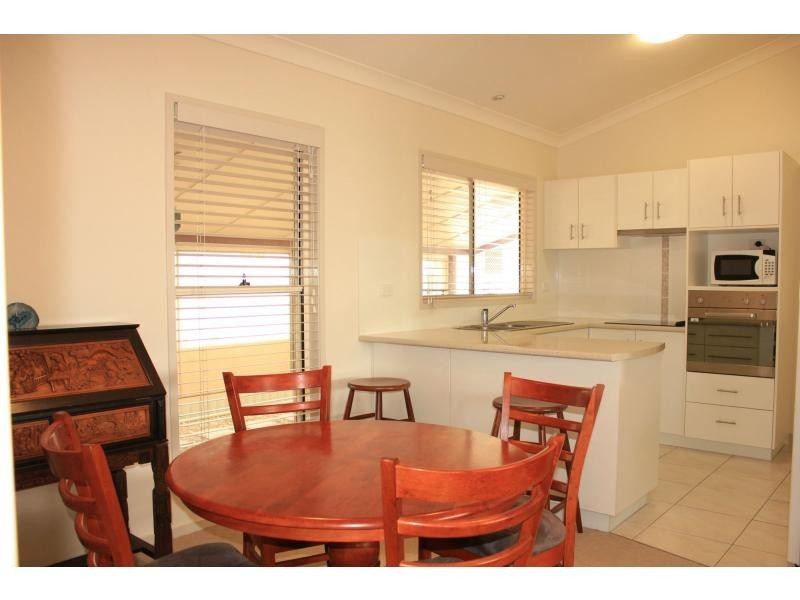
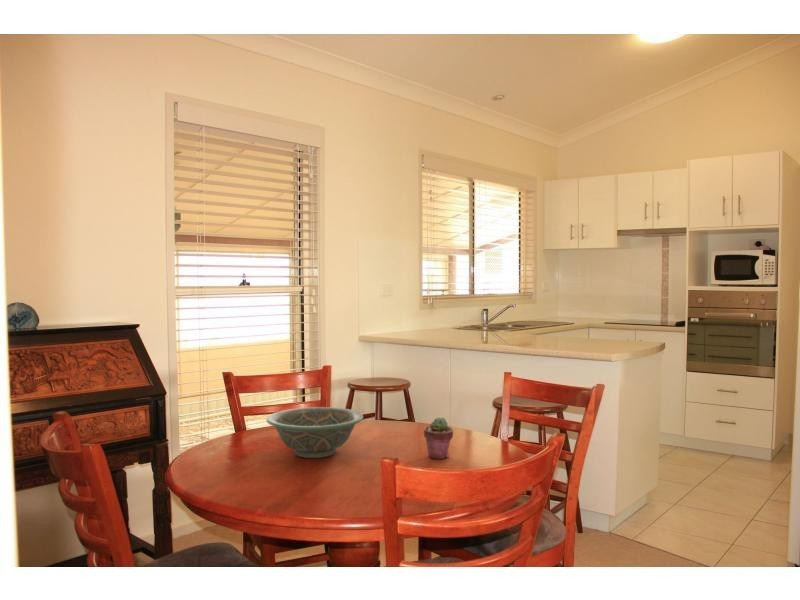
+ potted succulent (438, 436)
+ decorative bowl (315, 434)
